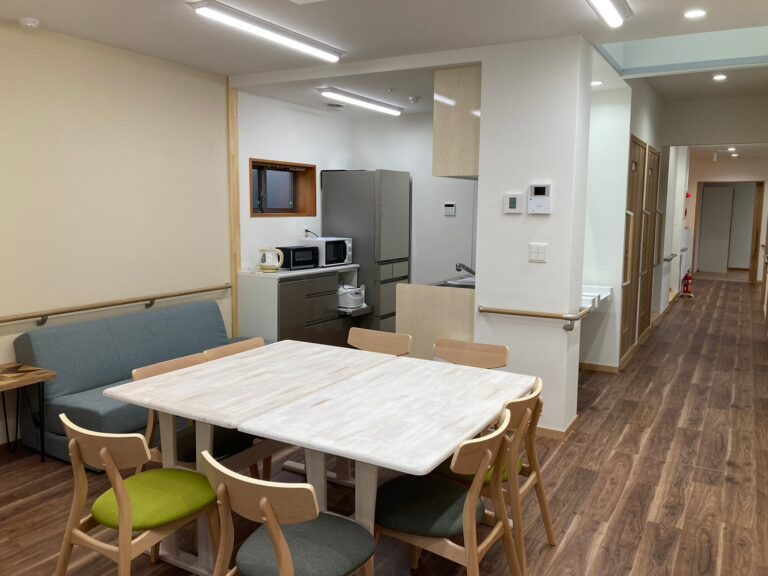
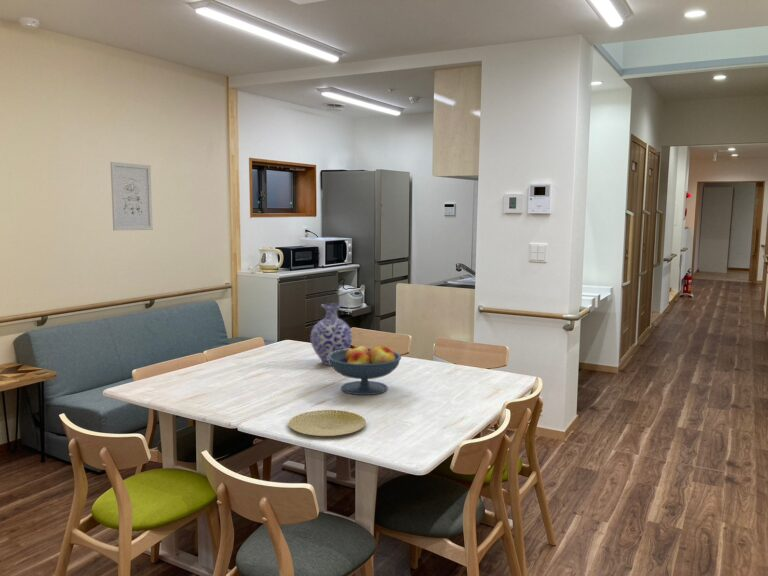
+ fruit bowl (364, 366)
+ wall art (132, 197)
+ vase (331, 334)
+ plate (327, 423)
